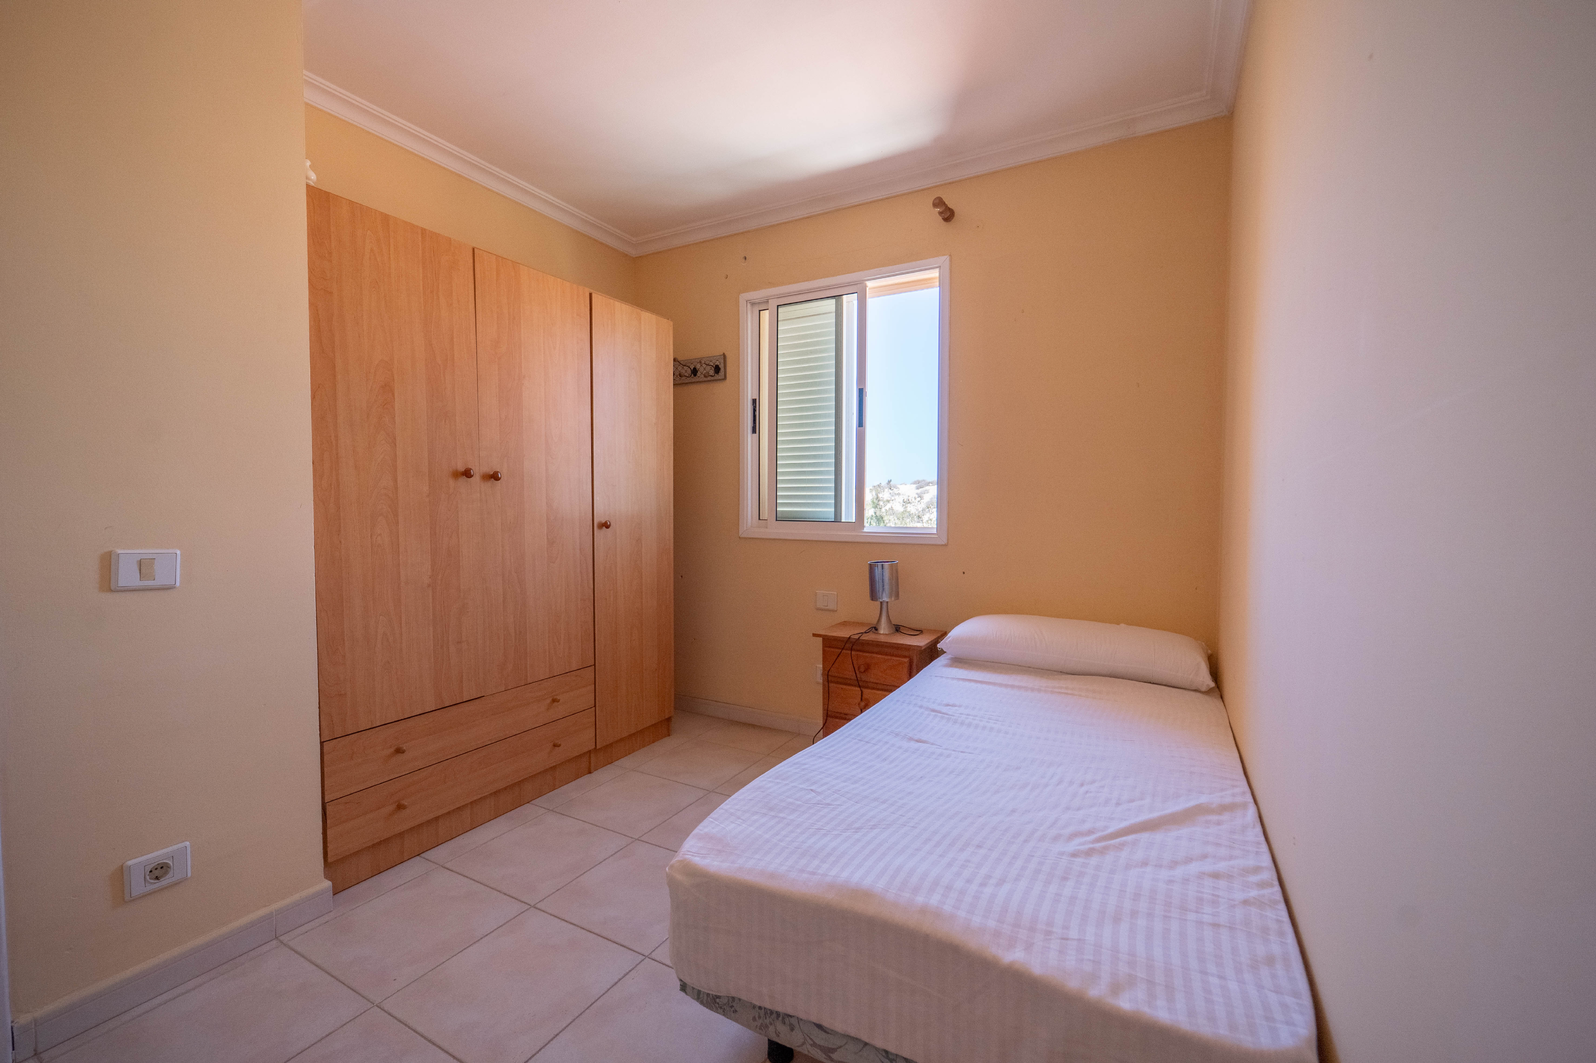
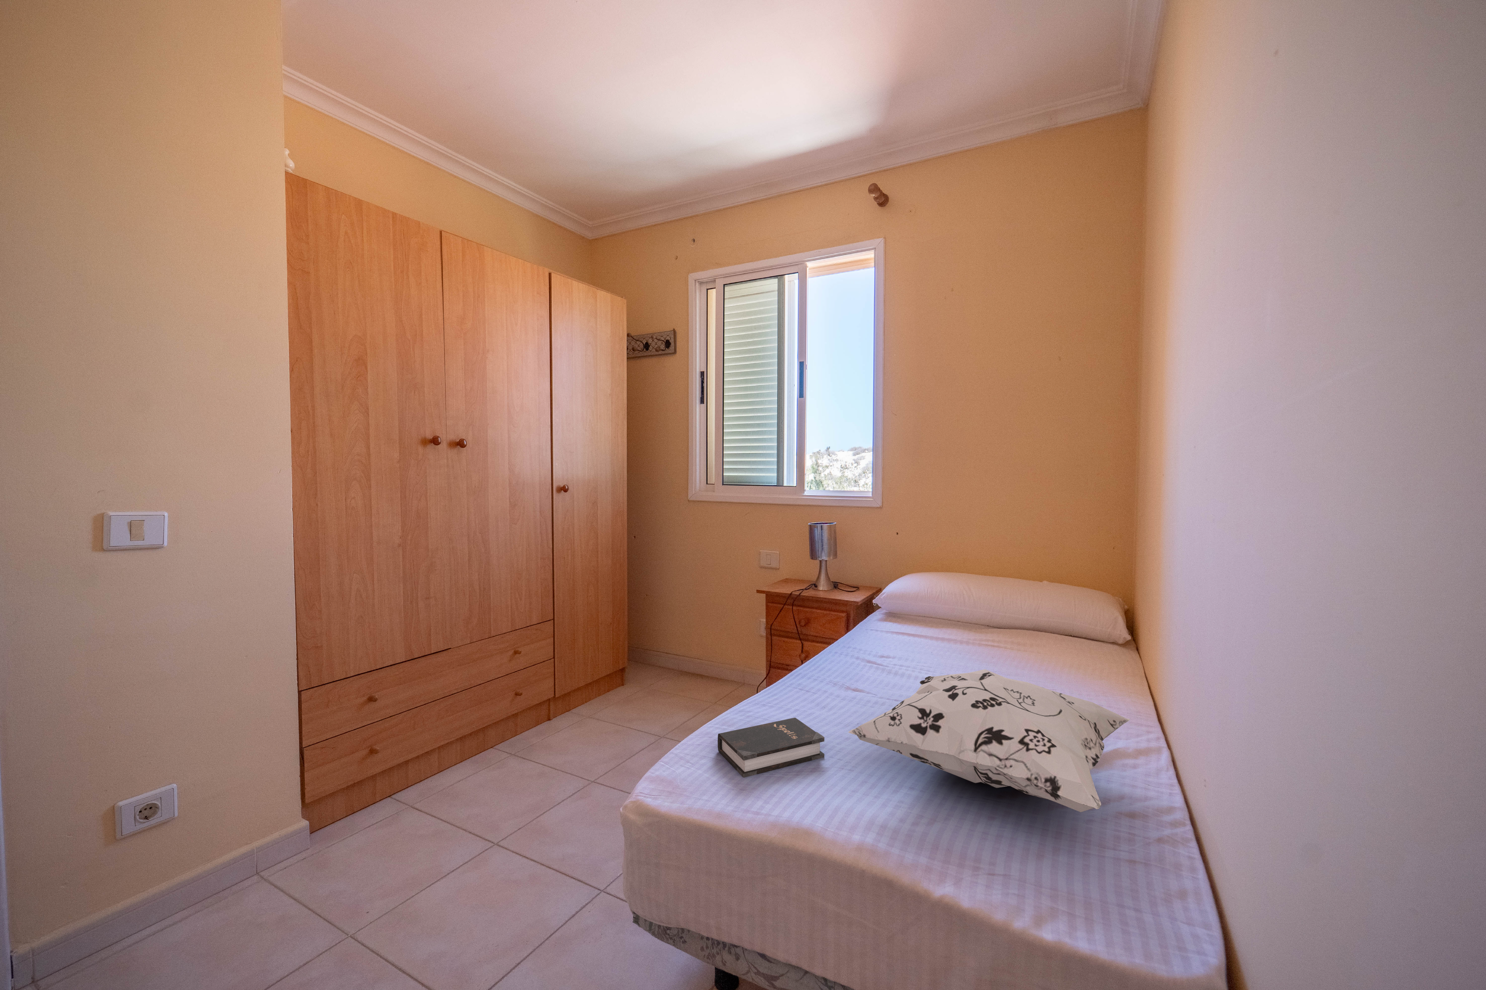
+ hardback book (770, 745)
+ decorative pillow (992, 726)
